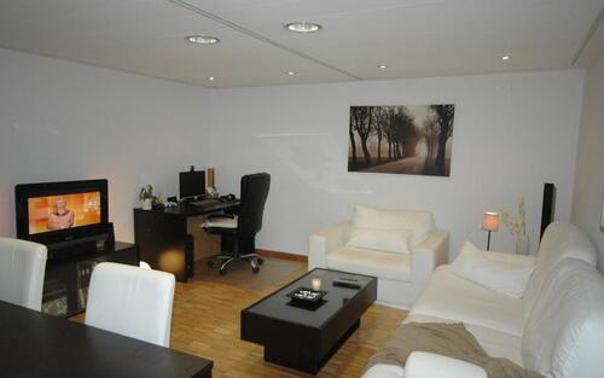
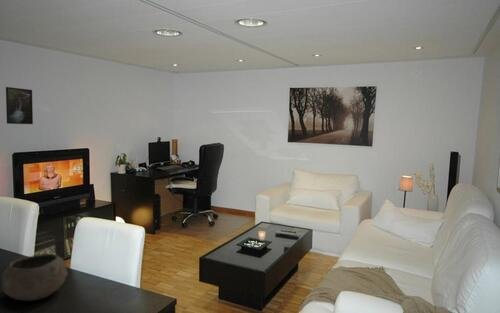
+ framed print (19, 106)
+ bowl (36, 276)
